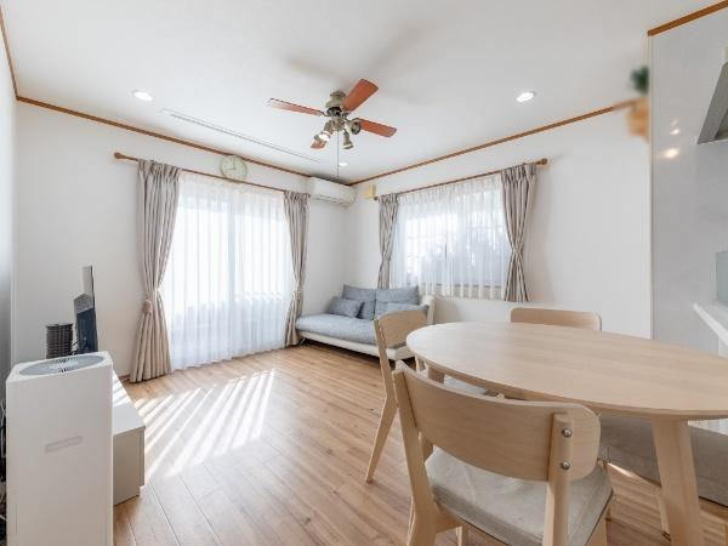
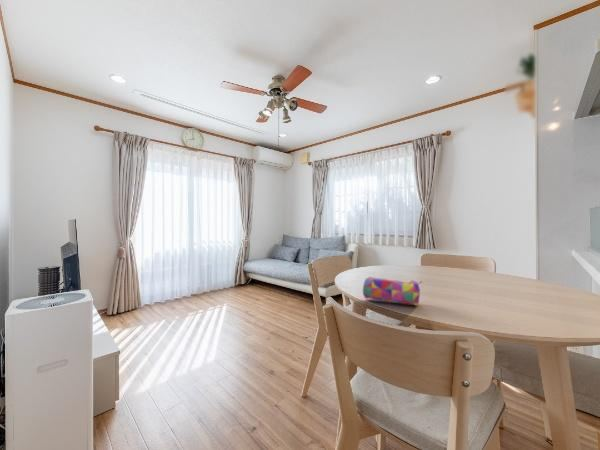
+ pencil case (391, 290)
